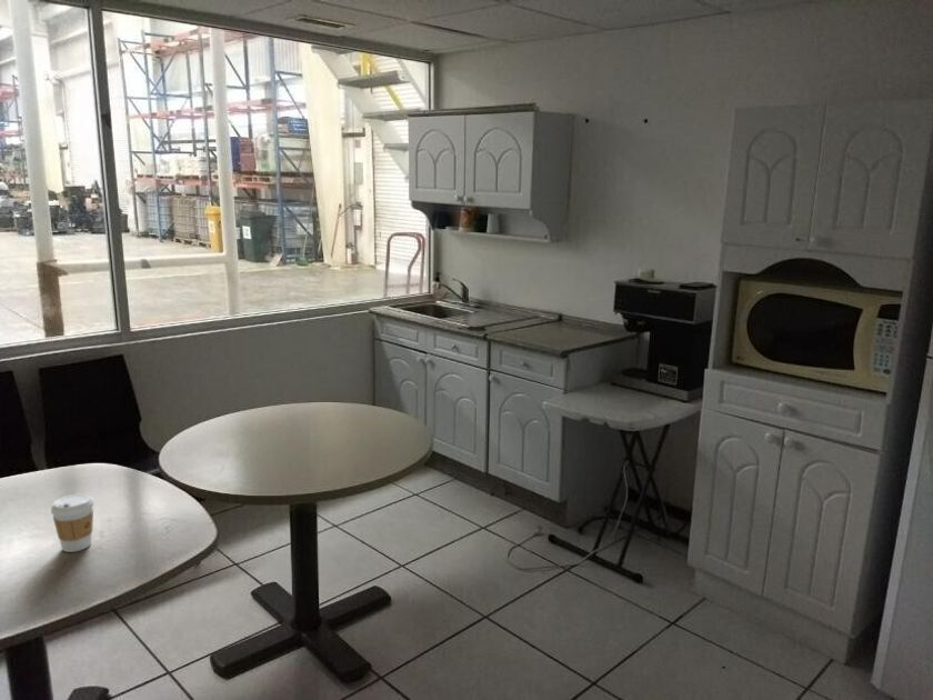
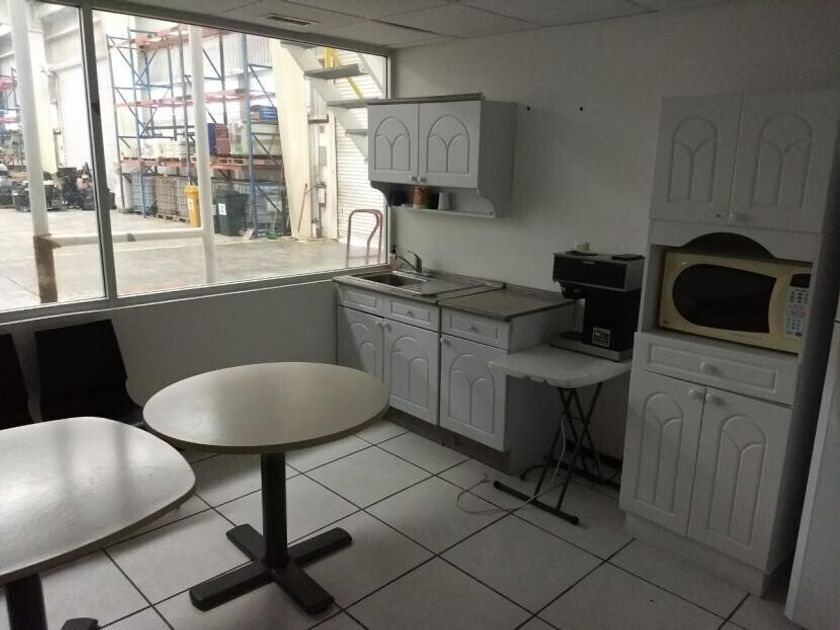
- coffee cup (74, 522)
